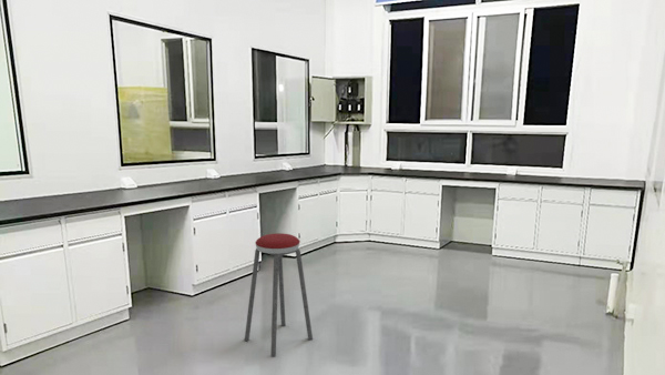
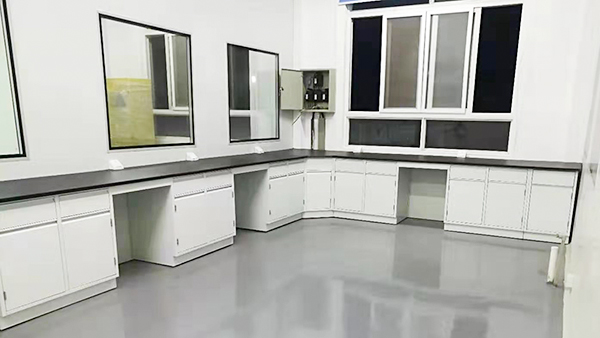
- music stool (277, 288)
